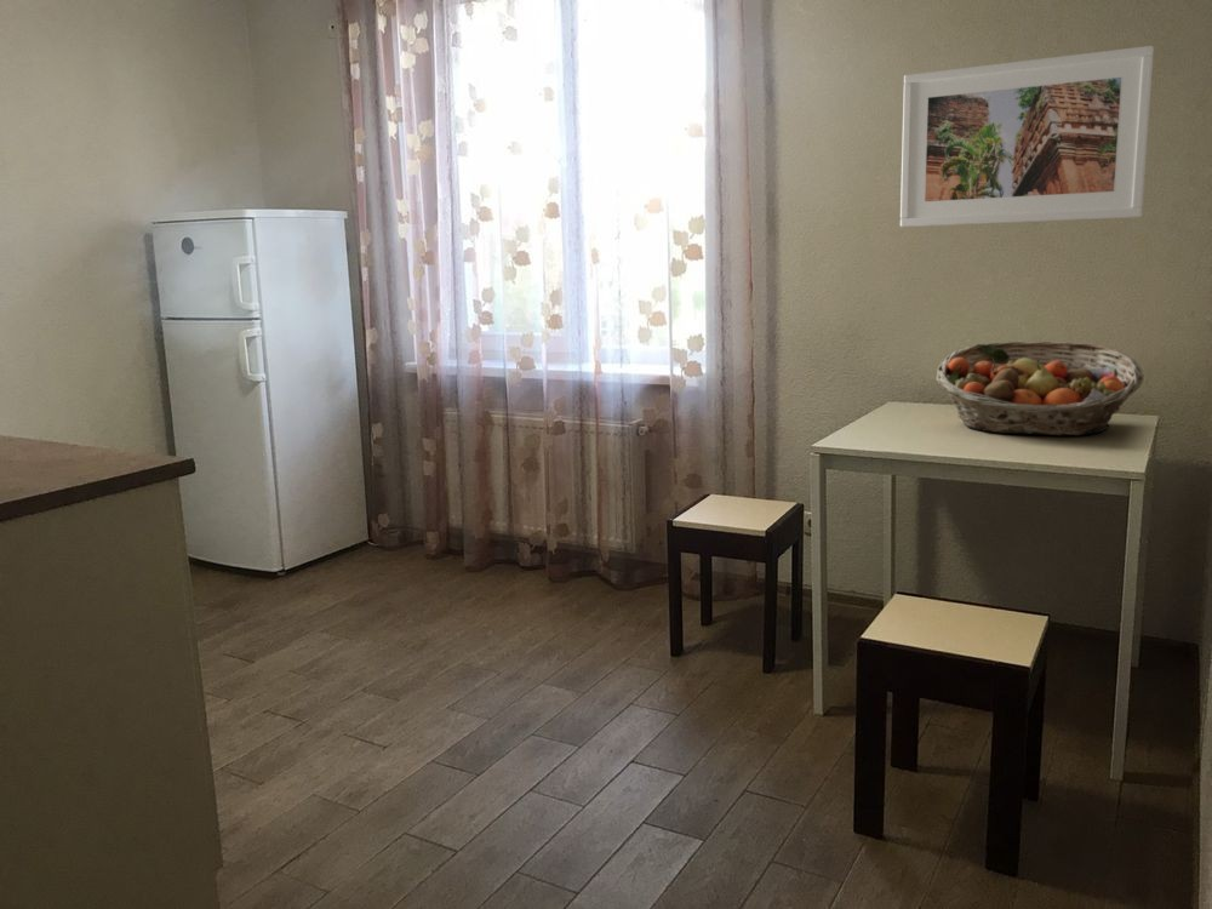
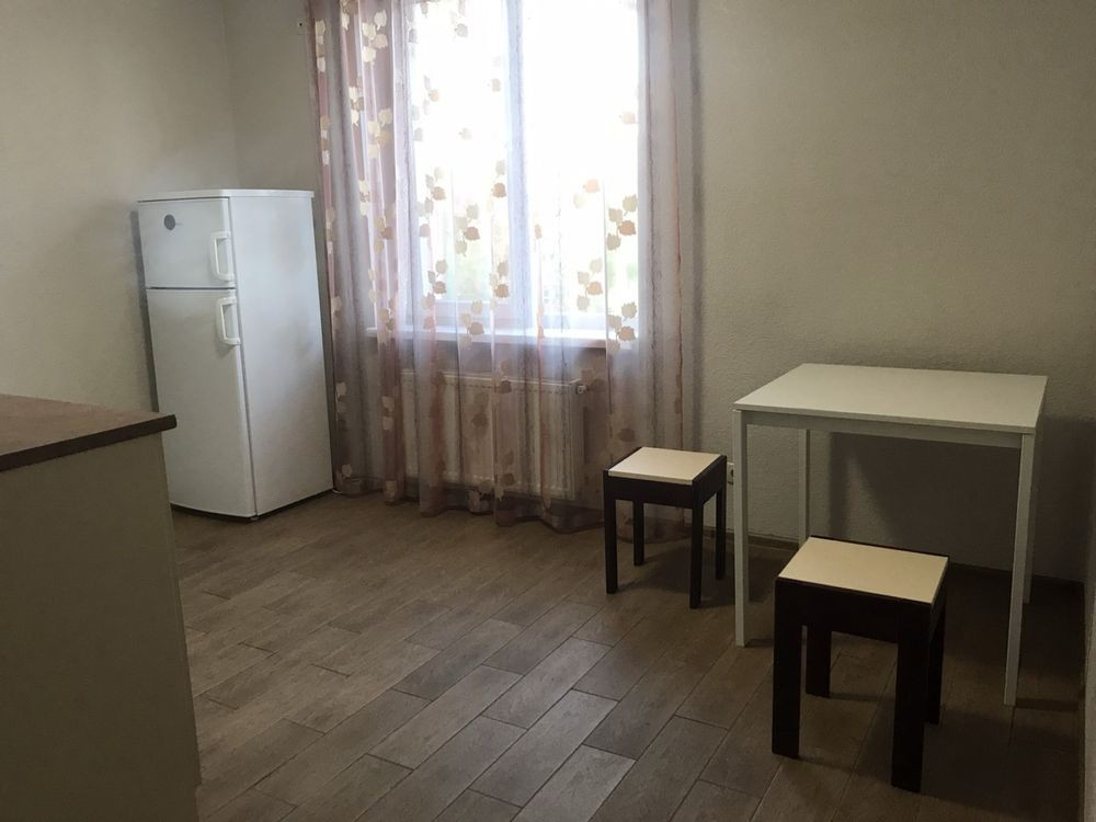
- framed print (1017, 143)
- fruit basket (1035, 387)
